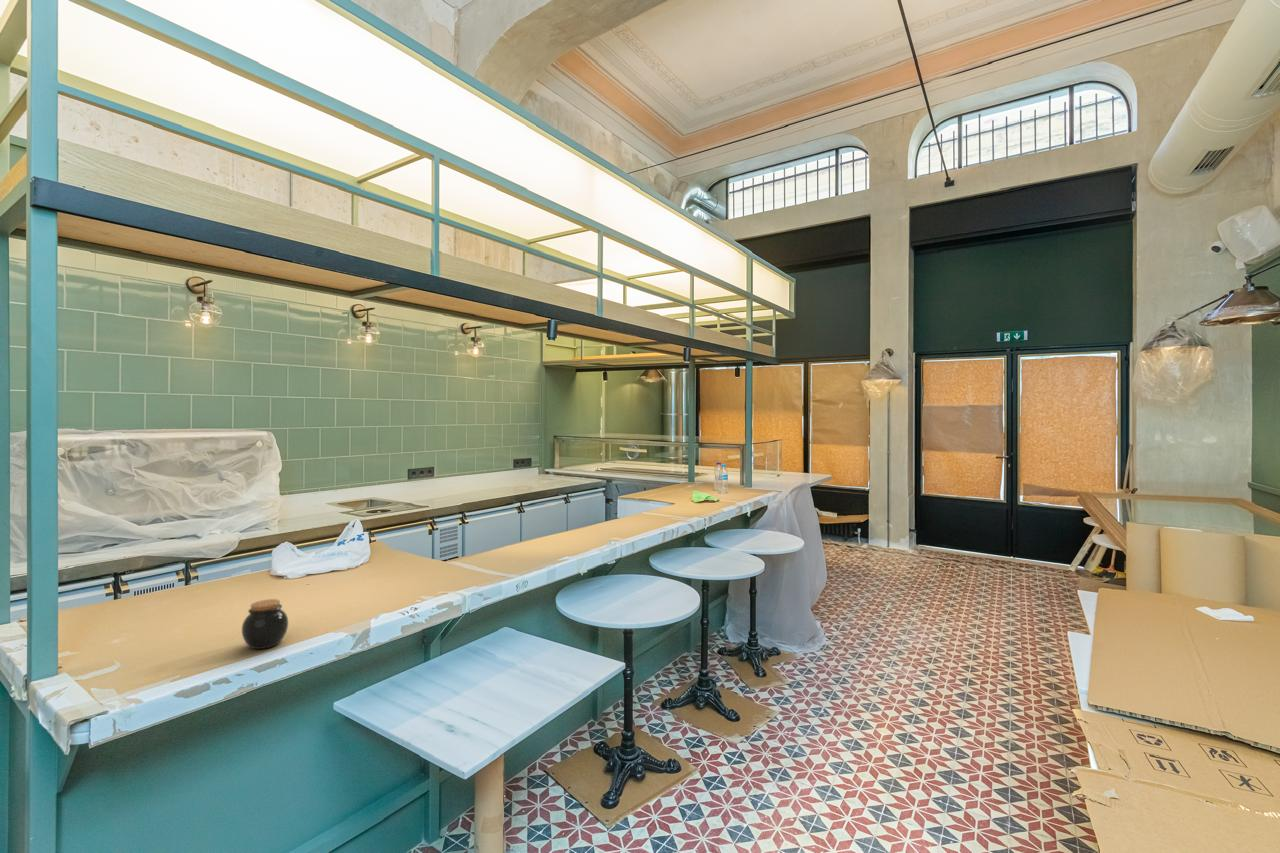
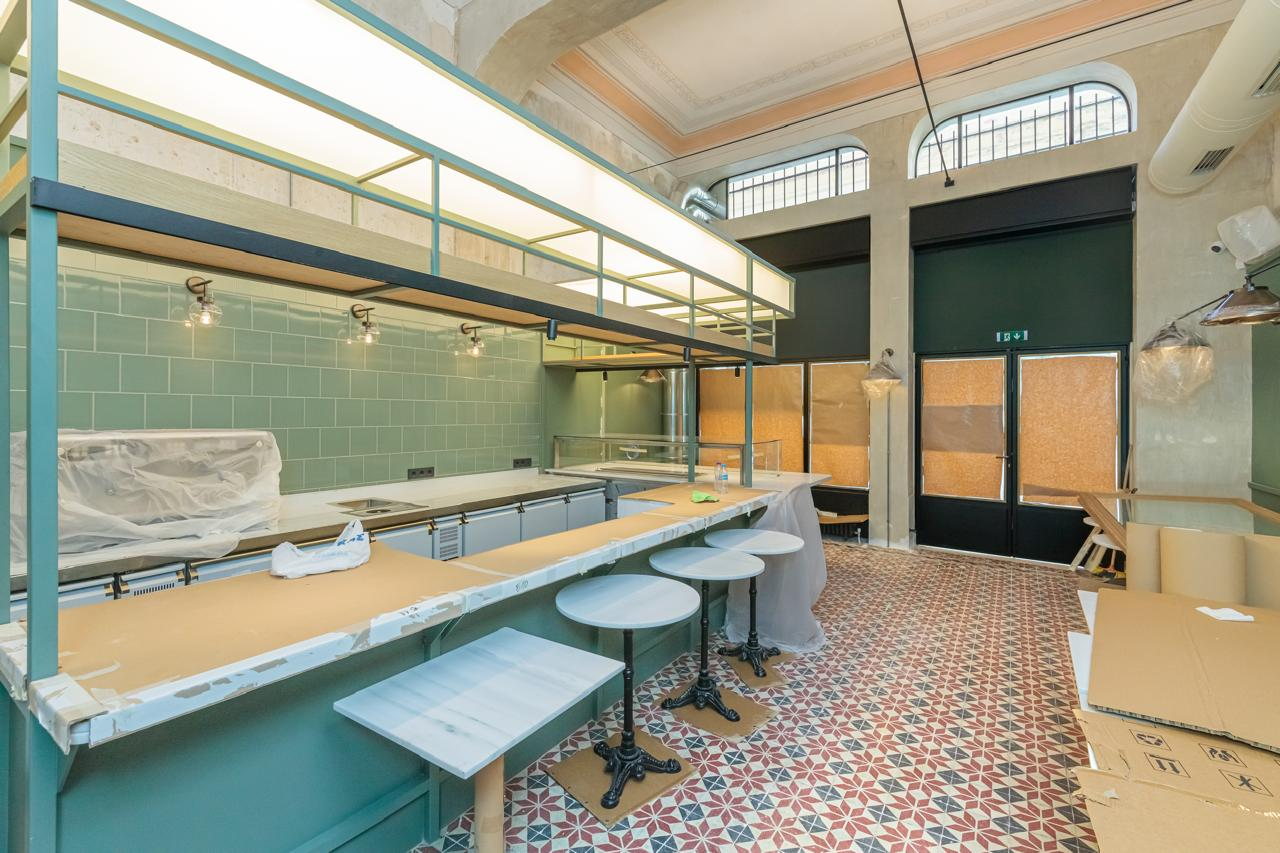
- jar (265, 623)
